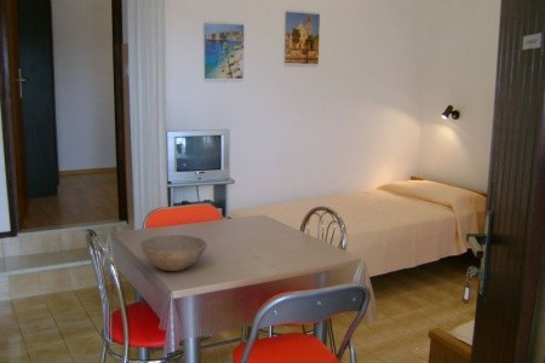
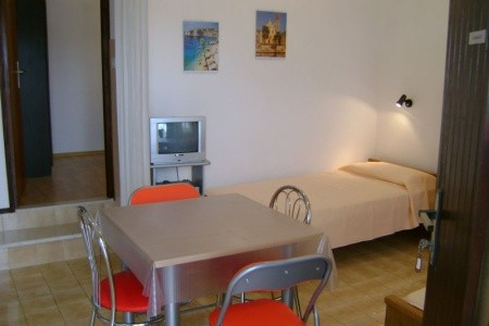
- bowl (173, 254)
